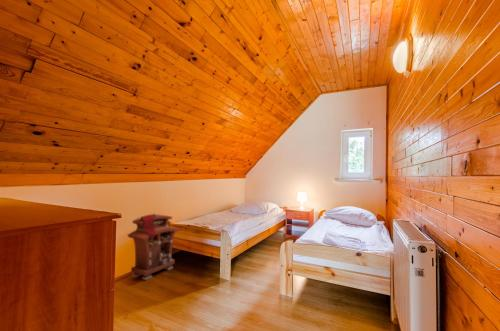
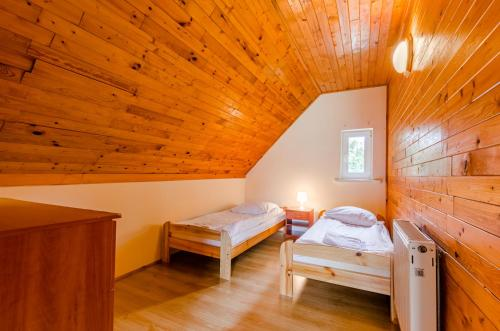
- nightstand (155, 242)
